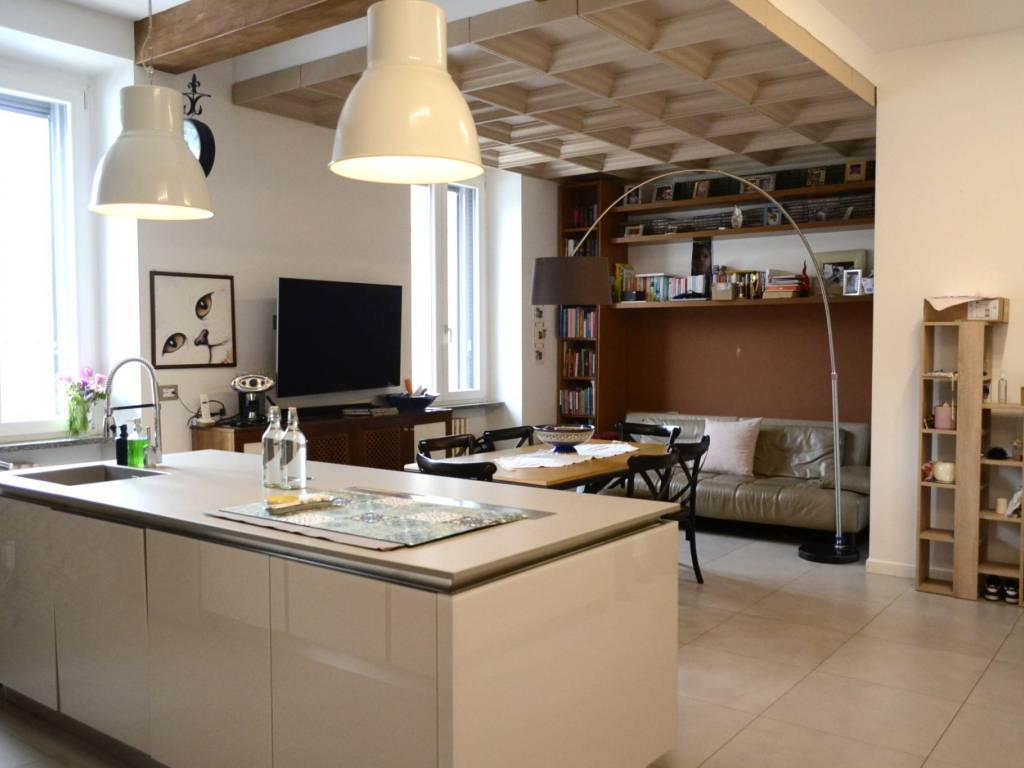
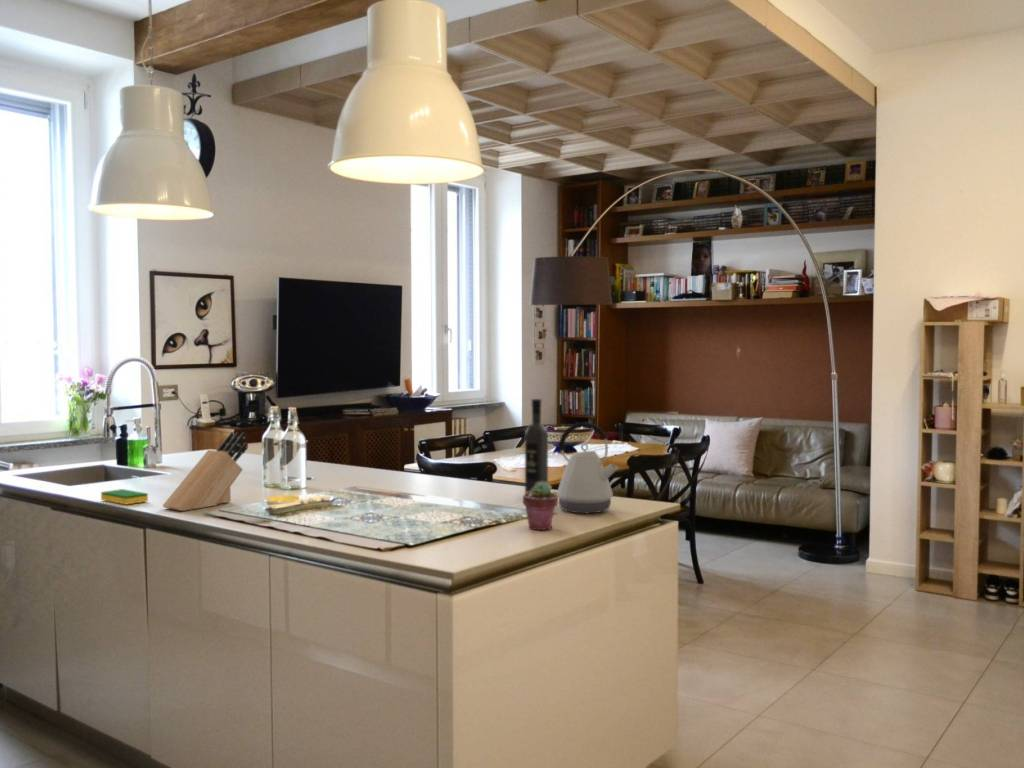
+ dish sponge (124, 496)
+ kettle (586, 466)
+ wine bottle (536, 449)
+ potted succulent (540, 504)
+ knife block (208, 469)
